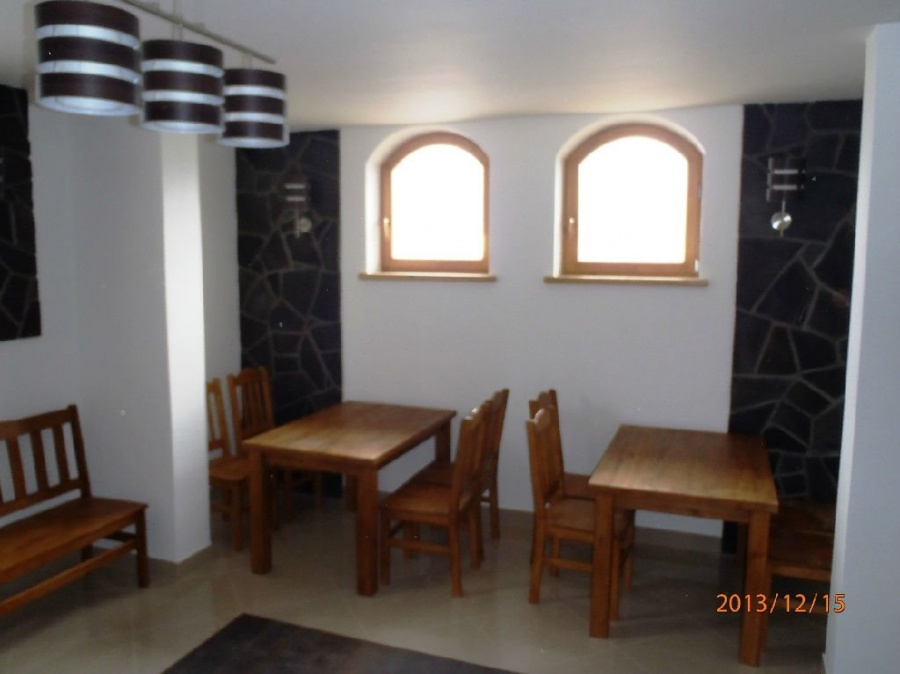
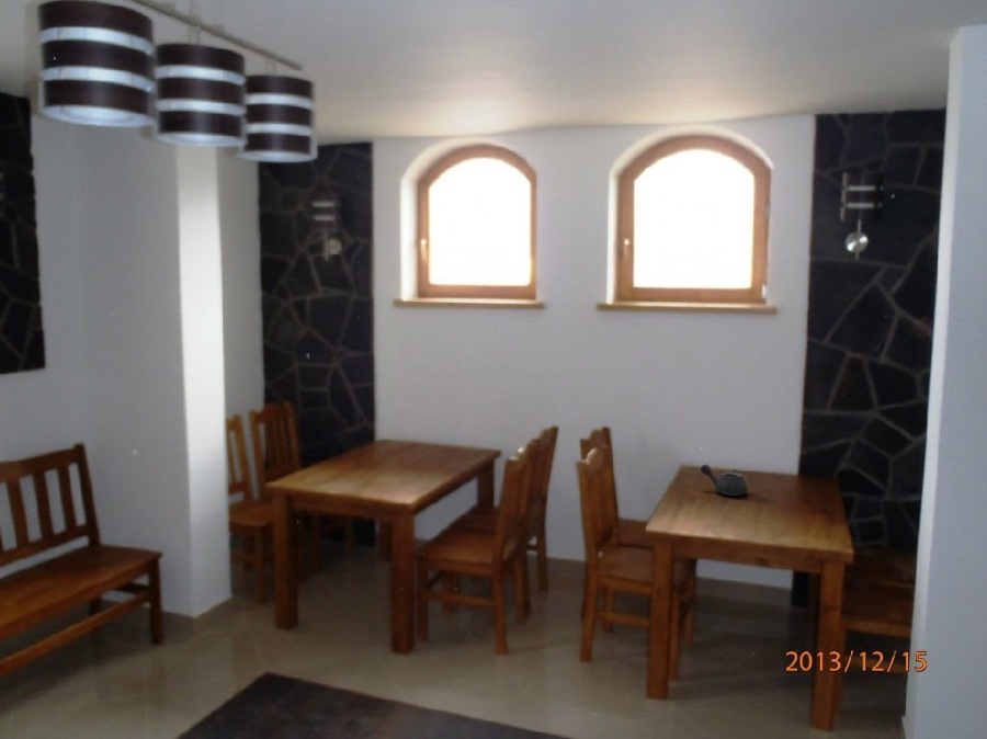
+ teapot (723, 478)
